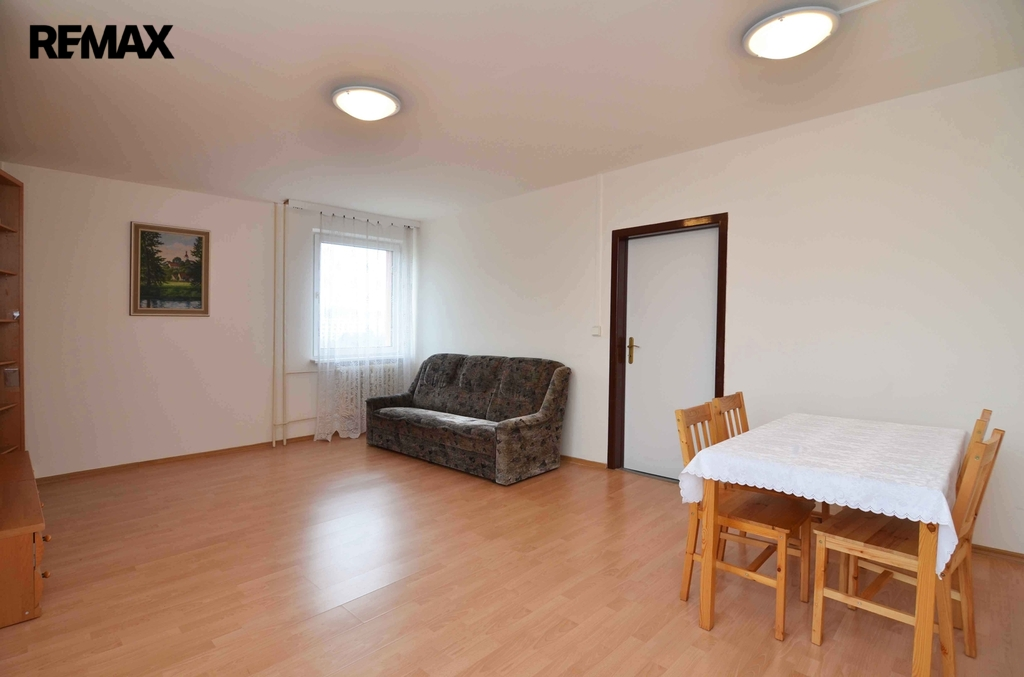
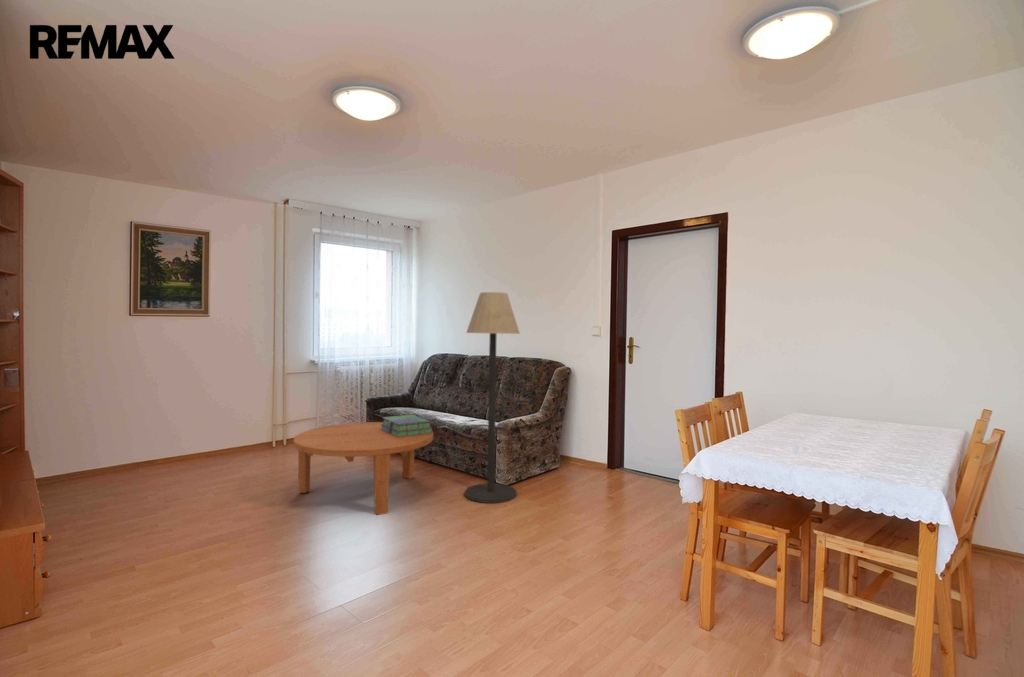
+ coffee table (365, 455)
+ floor lamp (492, 394)
+ stack of books (405, 424)
